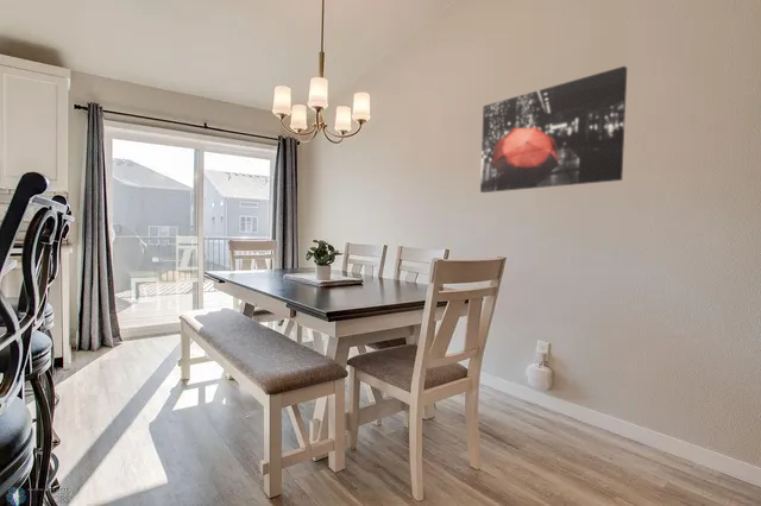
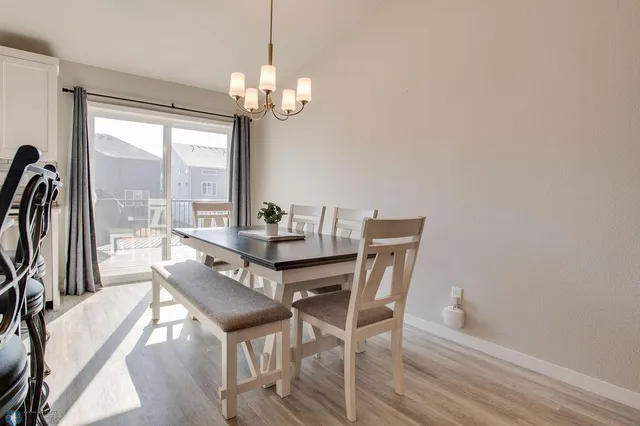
- wall art (543, 138)
